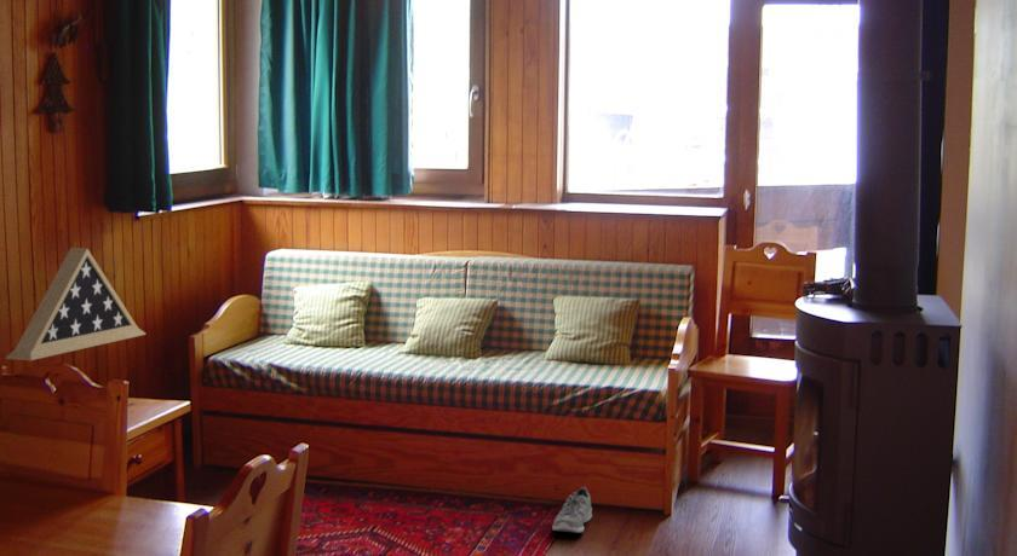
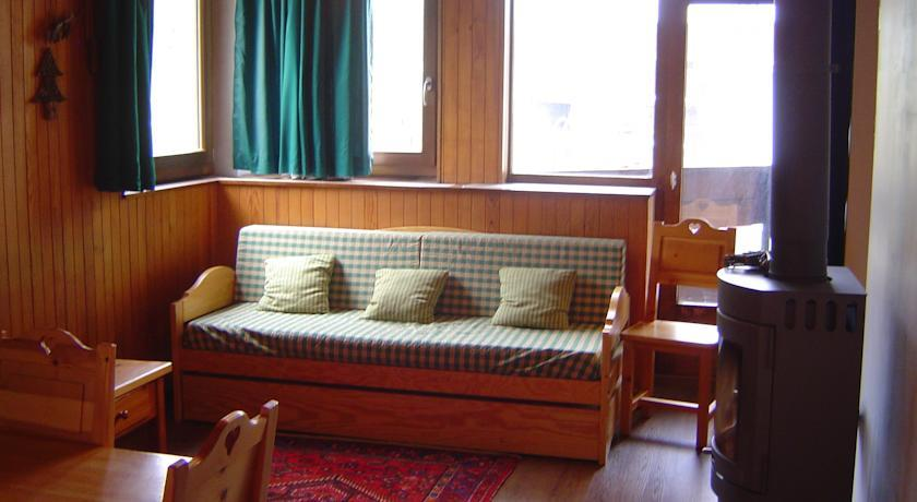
- display case (80, 296)
- sneaker (571, 509)
